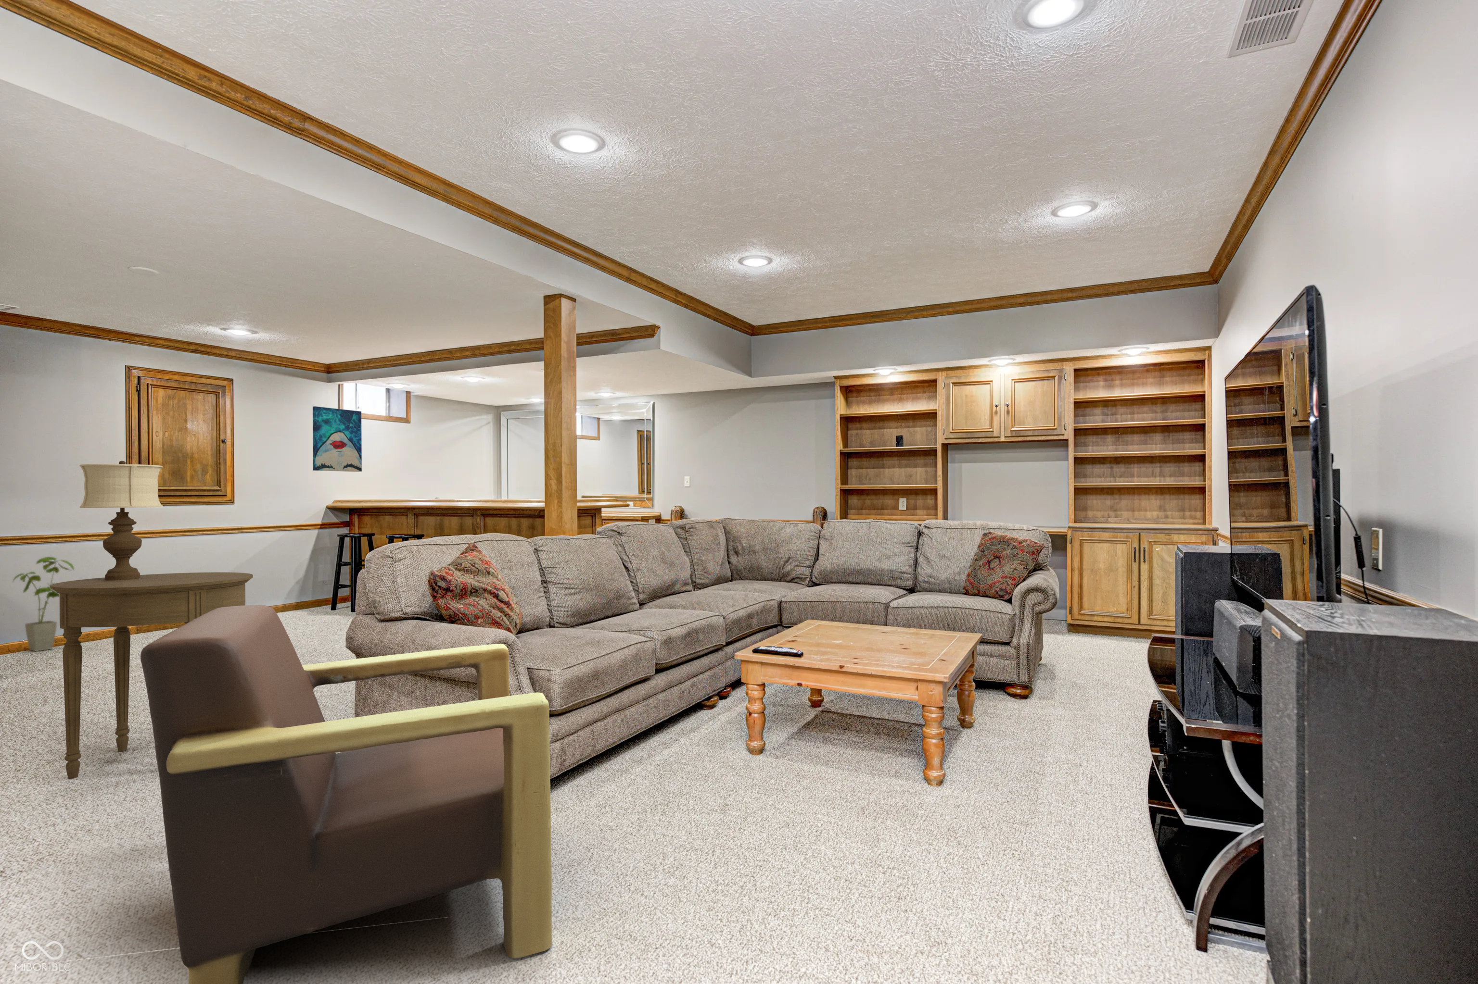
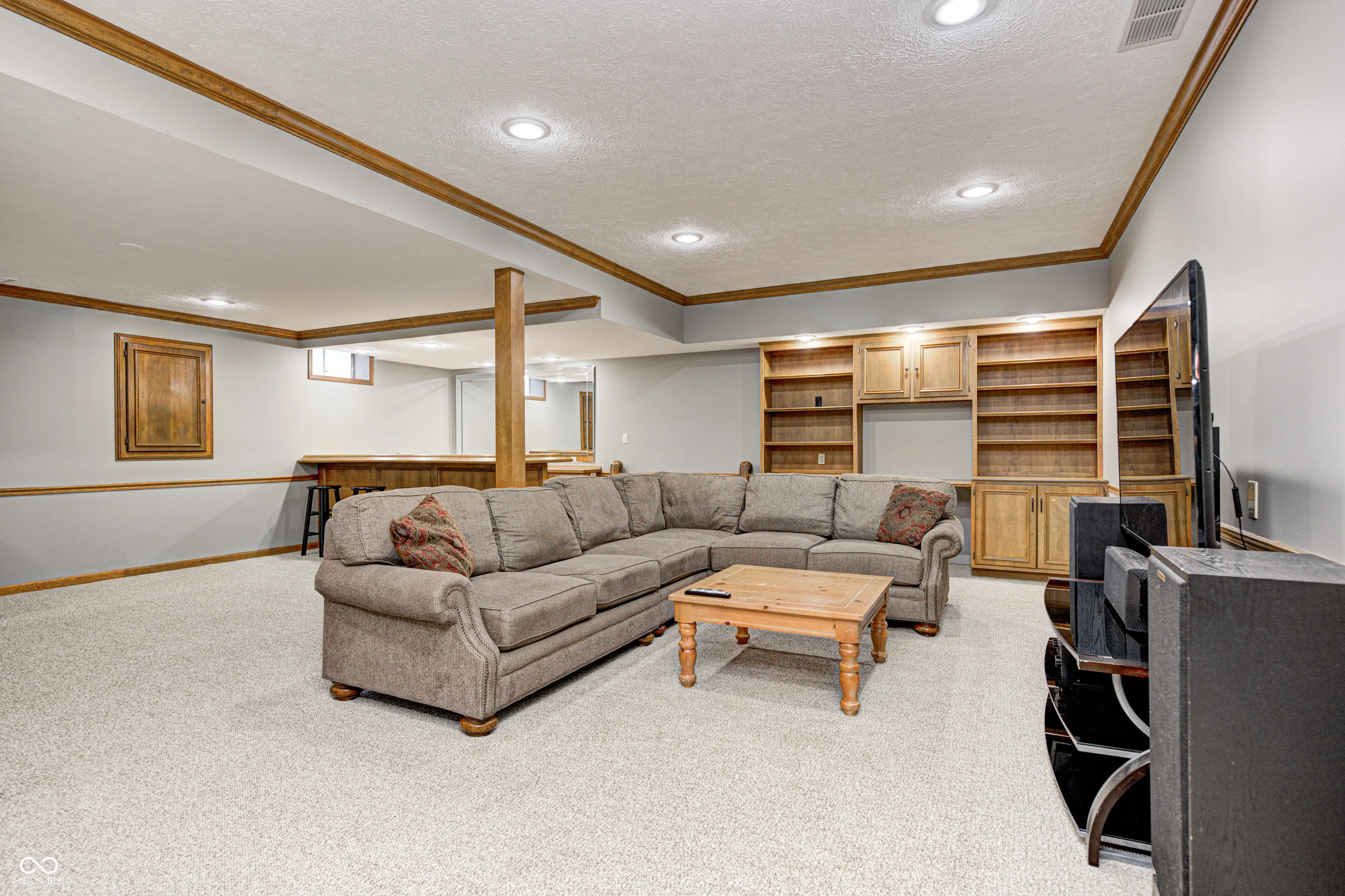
- table lamp (122, 519)
- house plant (48, 603)
- armchair (371, 757)
- wall art (337, 440)
- side table (129, 669)
